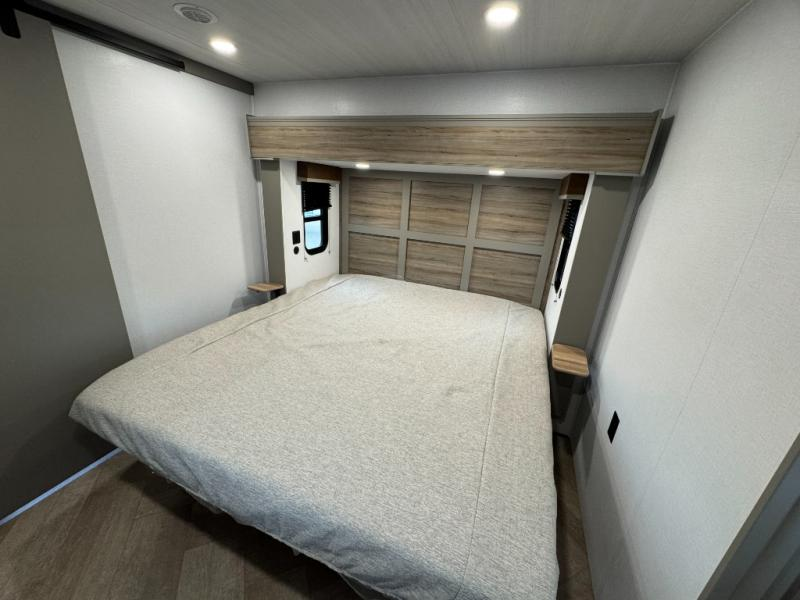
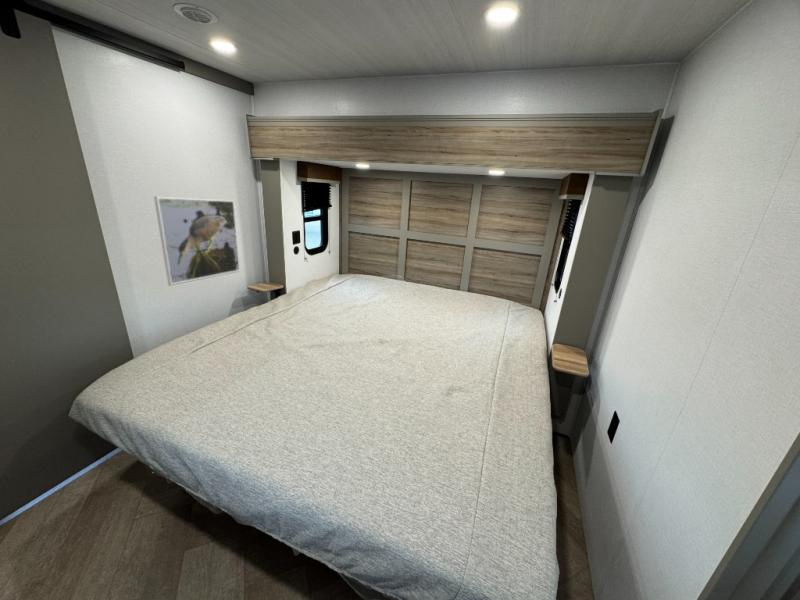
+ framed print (203, 239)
